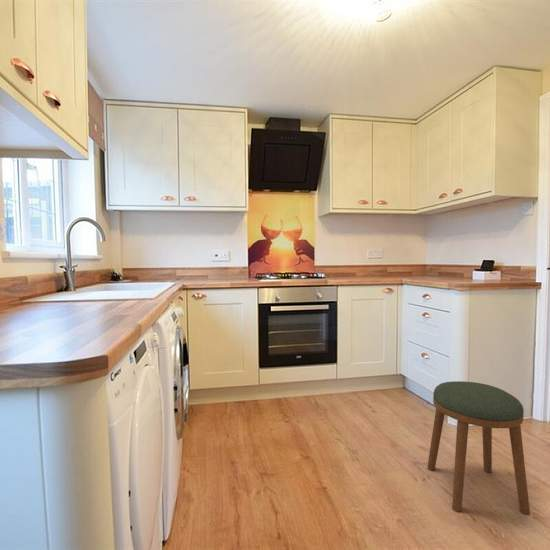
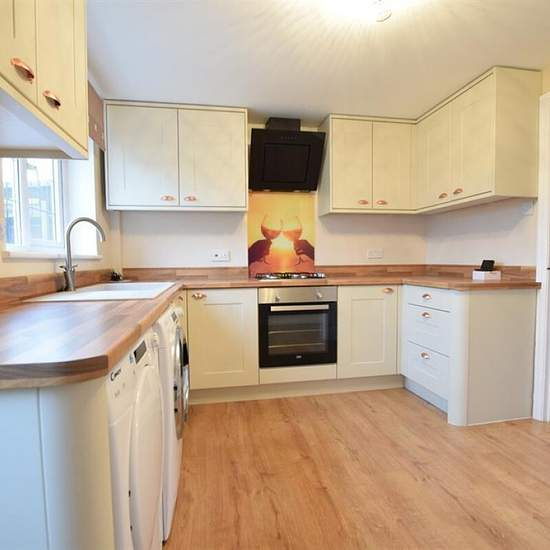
- stool (467, 438)
